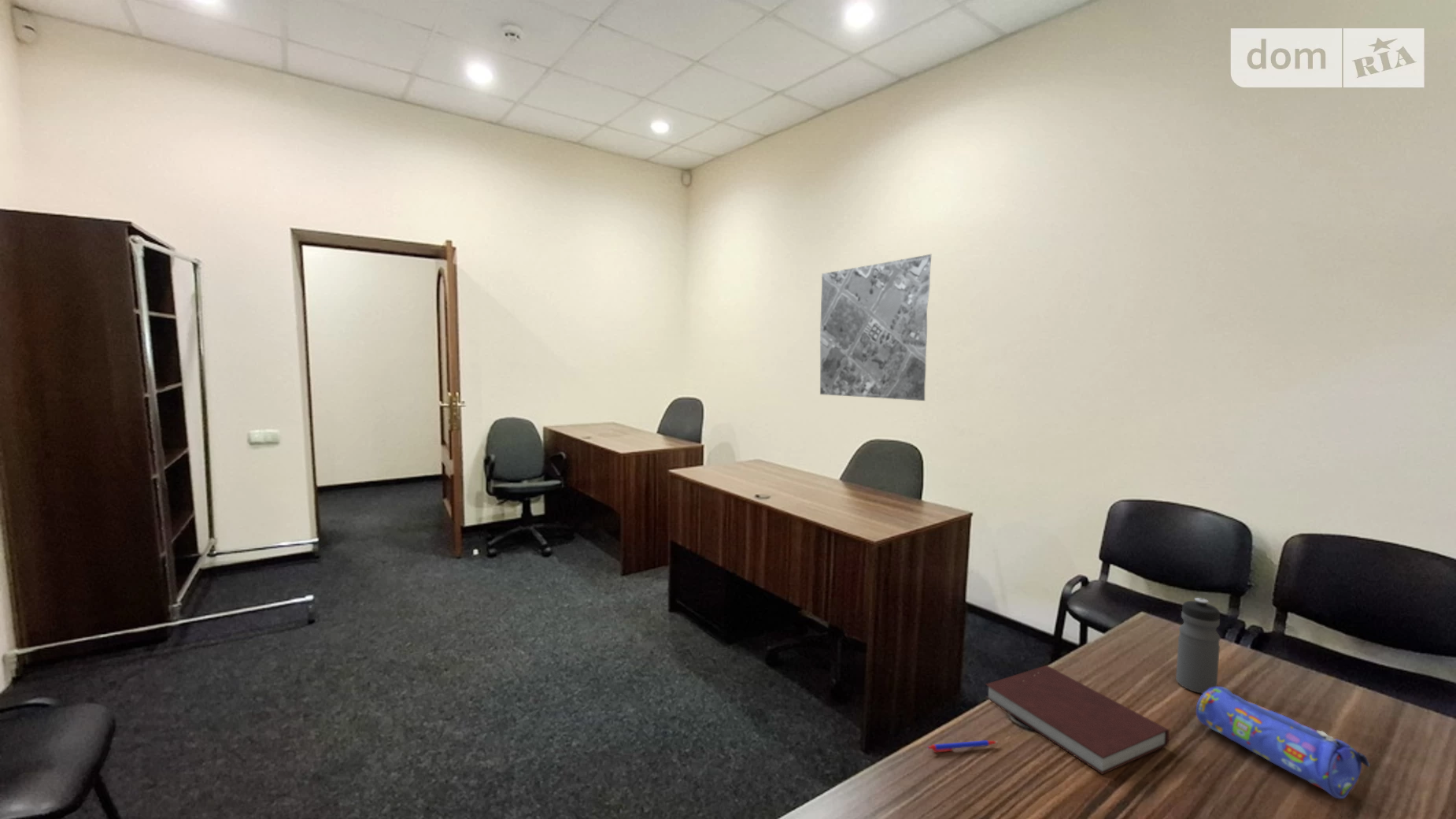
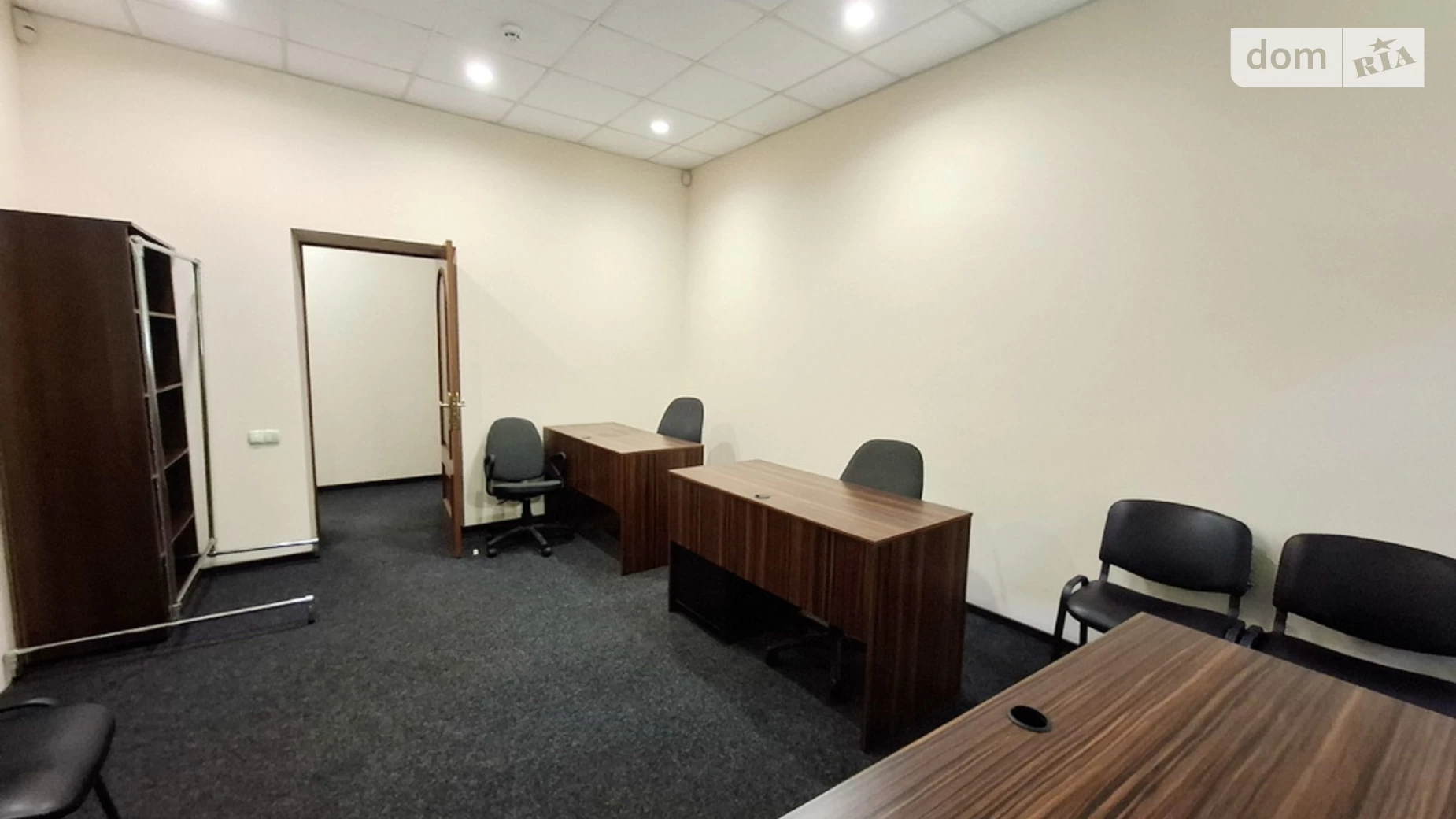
- map (868, 332)
- notebook (1070, 712)
- pen (963, 744)
- pencil case (1273, 735)
- water bottle (1199, 643)
